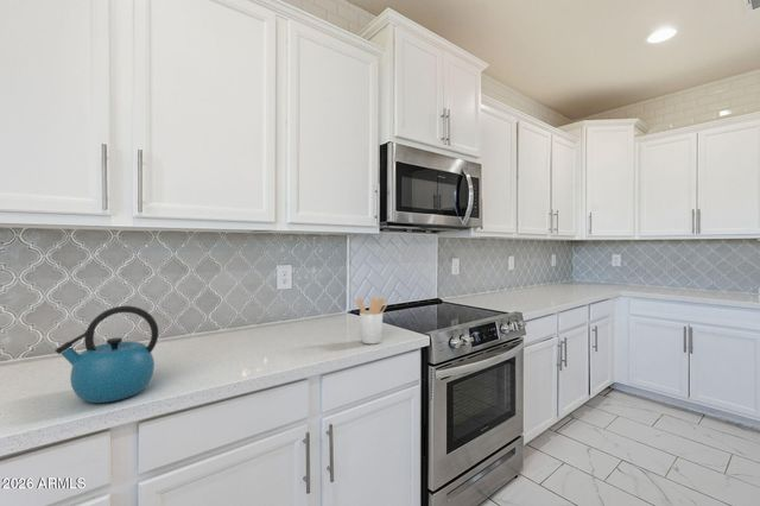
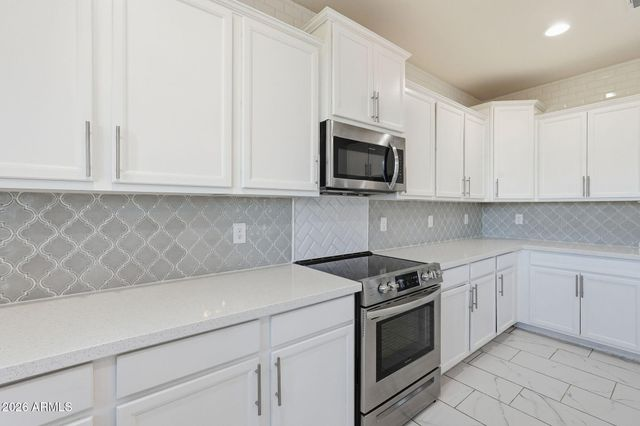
- utensil holder (373, 318)
- kettle (109, 350)
